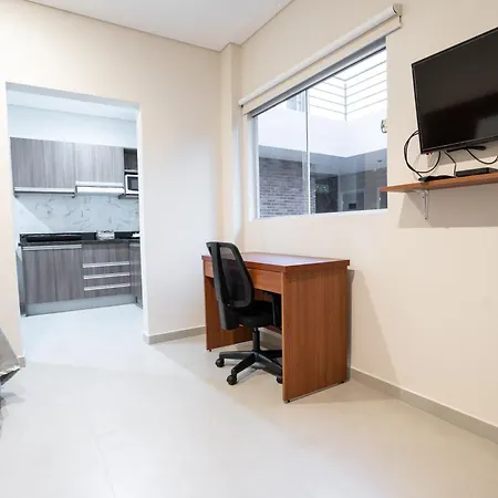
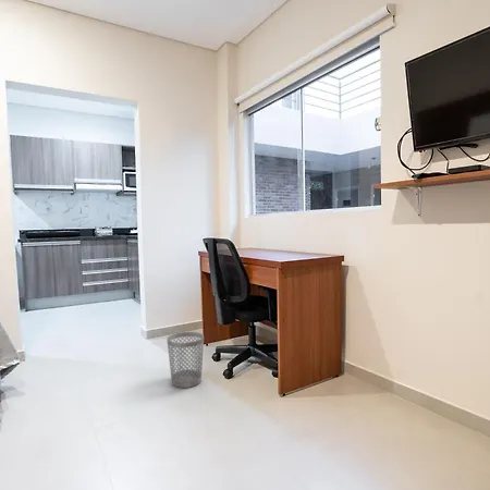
+ wastebasket (185, 358)
